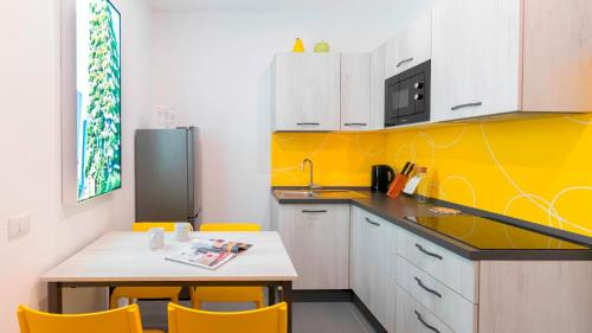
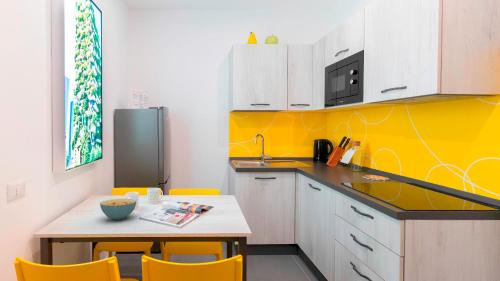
+ cereal bowl (118, 210)
